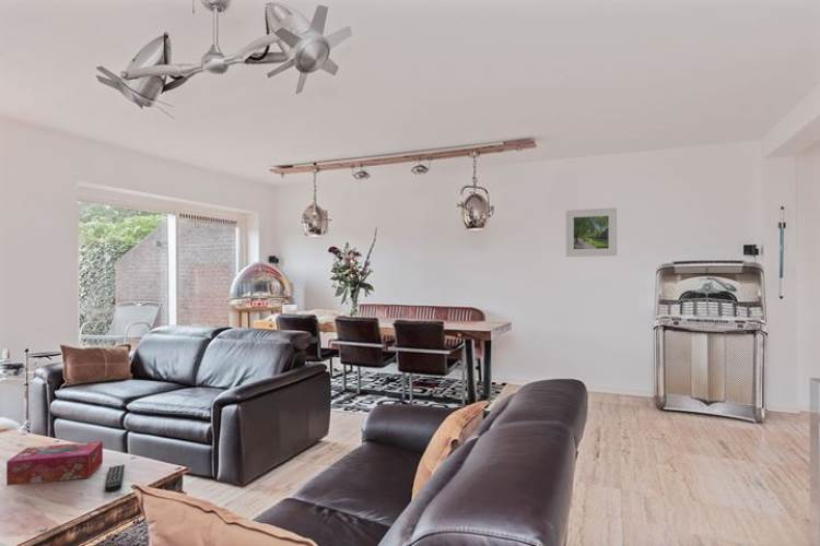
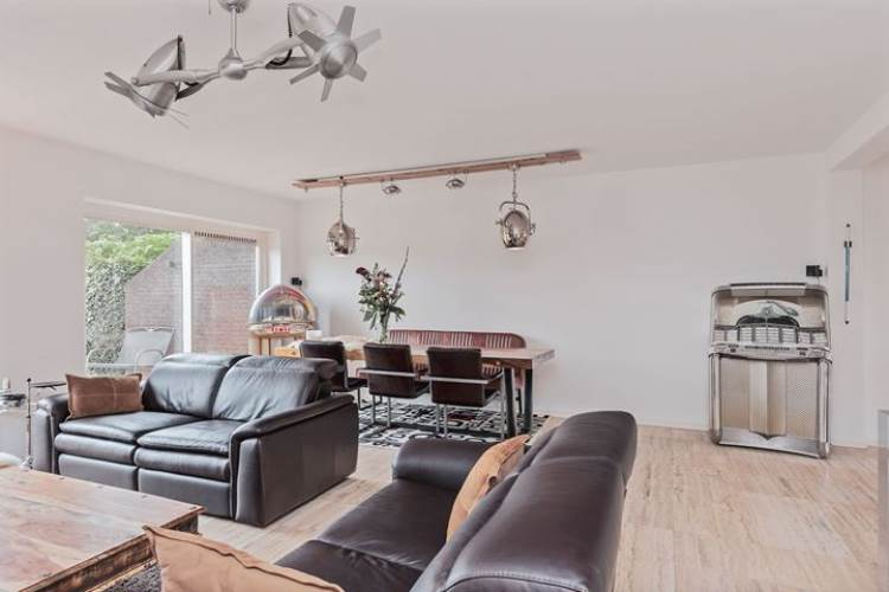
- tissue box (57, 462)
- remote control (115, 477)
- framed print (590, 233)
